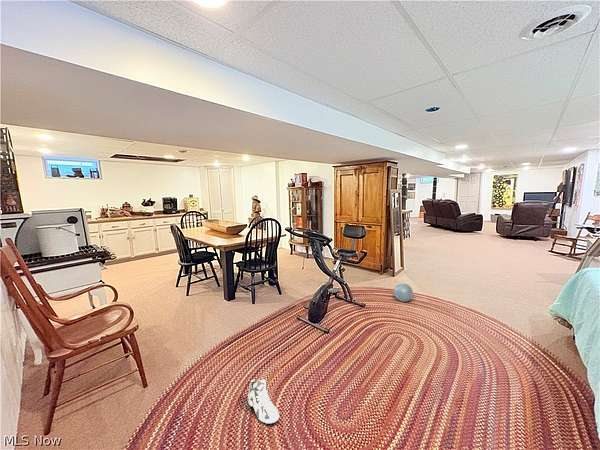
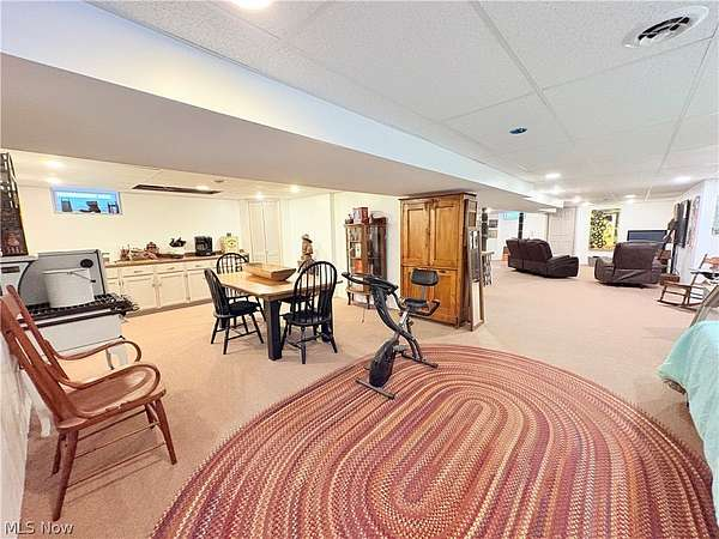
- sneaker (262, 396)
- ball (403, 292)
